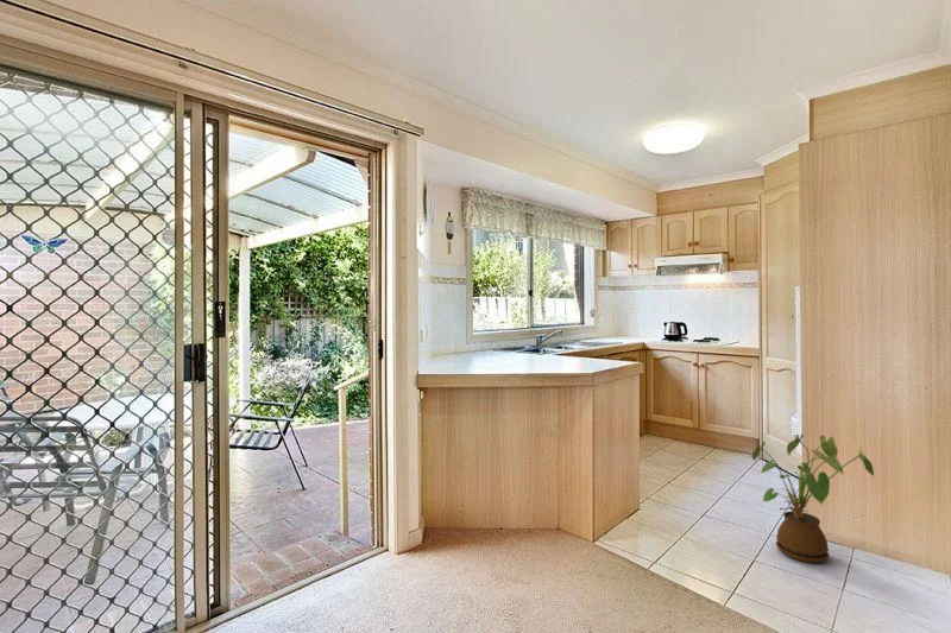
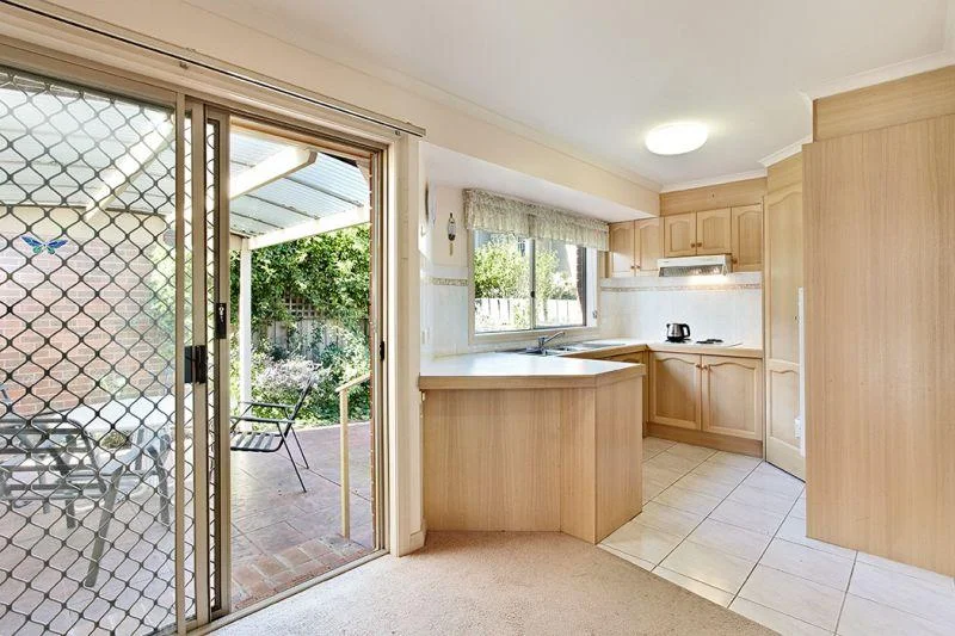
- house plant (808, 498)
